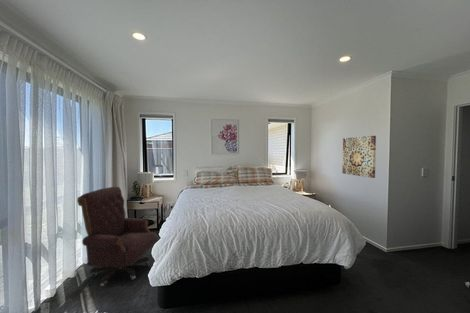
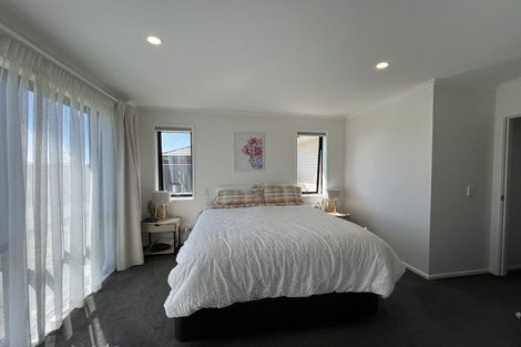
- wall art (357, 156)
- office chair (120, 230)
